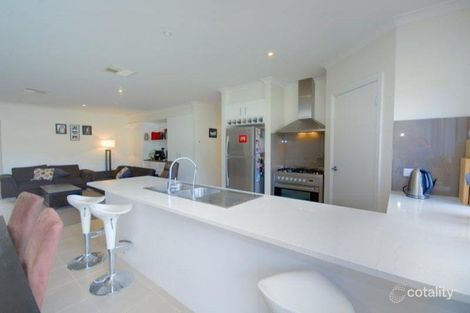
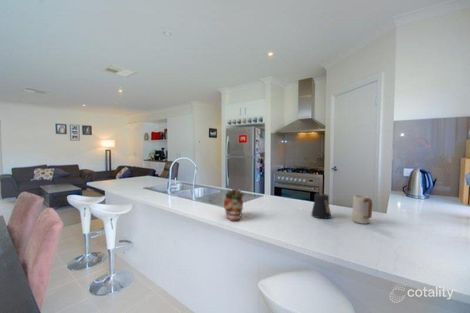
+ succulent planter (234, 202)
+ mug (362, 209)
+ kettle (321, 205)
